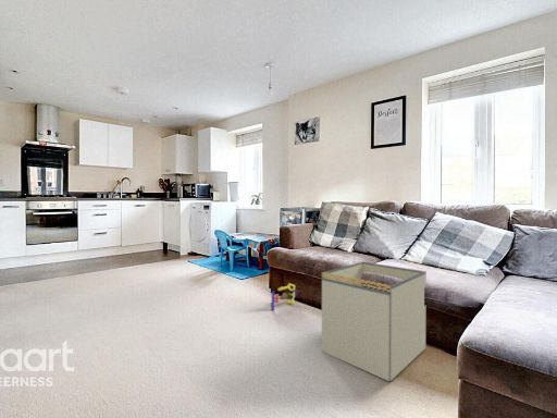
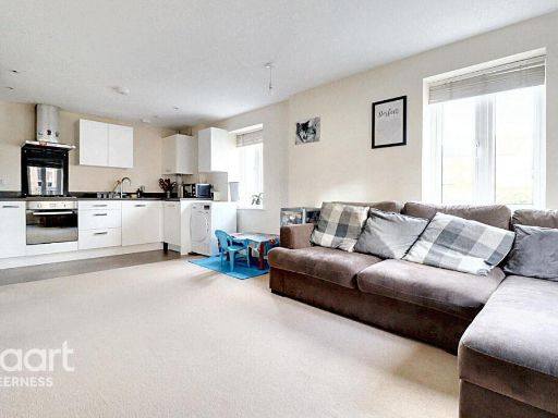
- stacking toy (284, 296)
- storage bin (373, 310)
